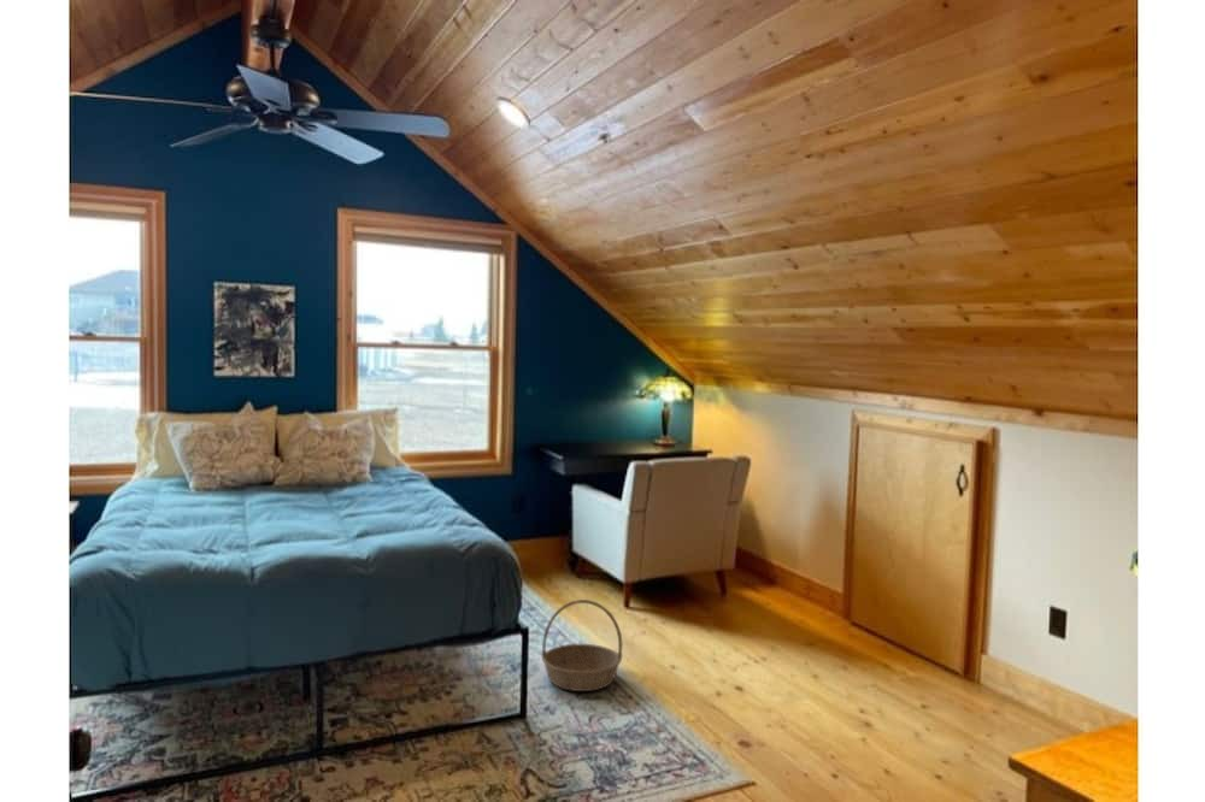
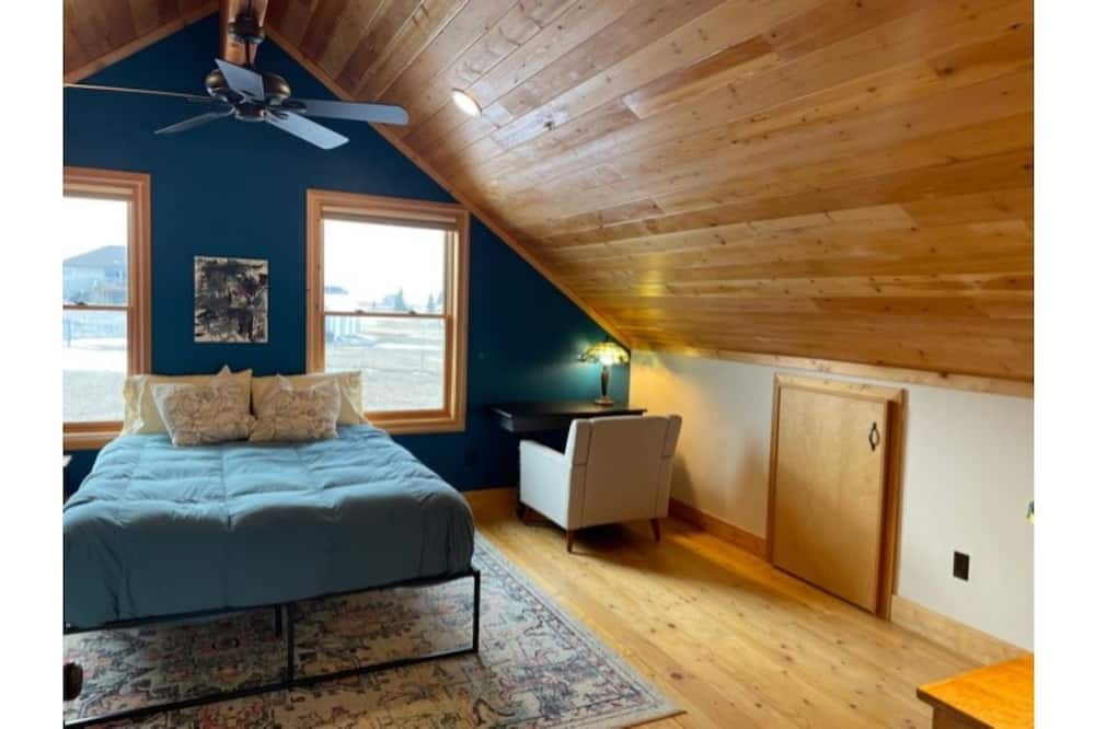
- basket (582, 644)
